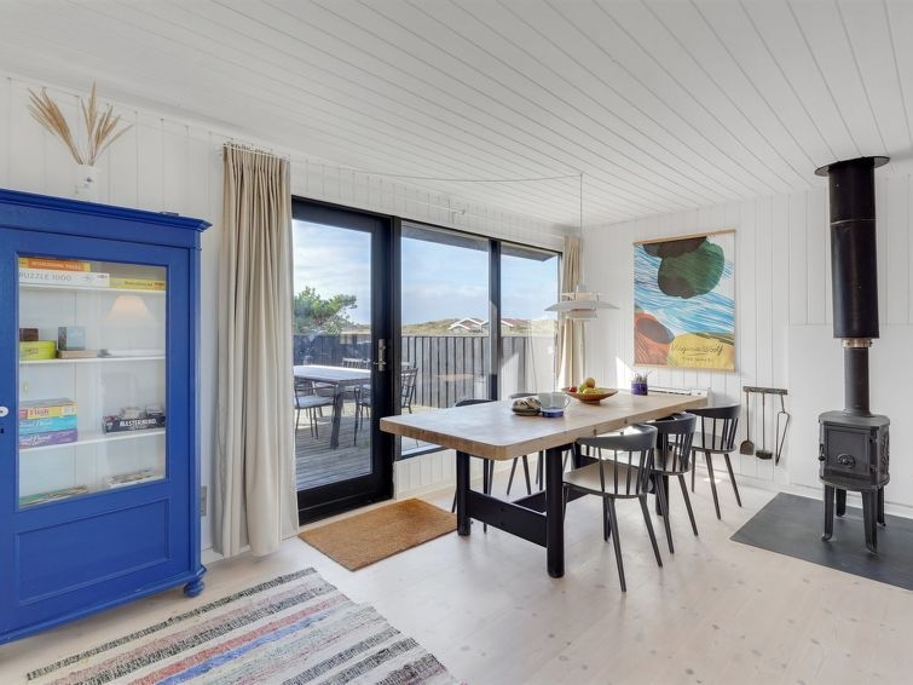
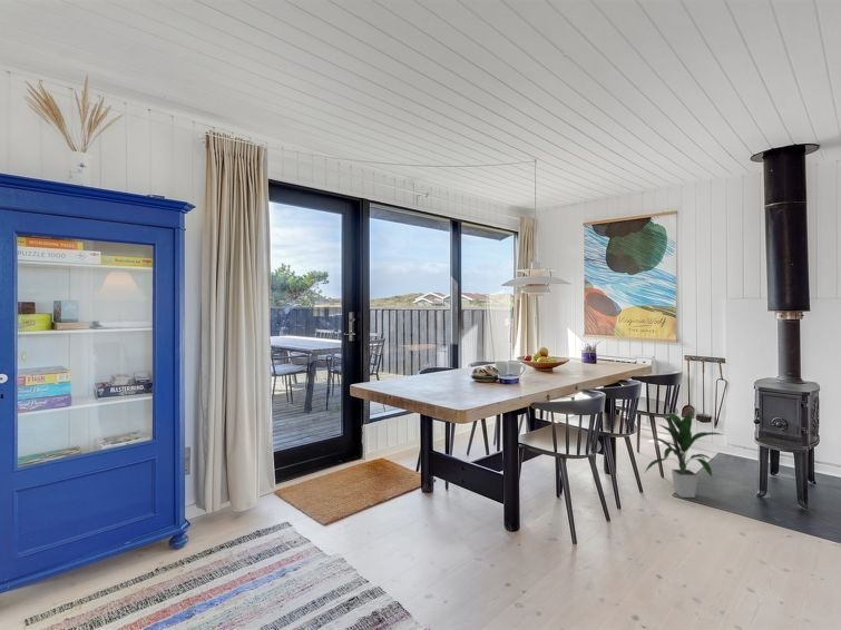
+ indoor plant (679, 451)
